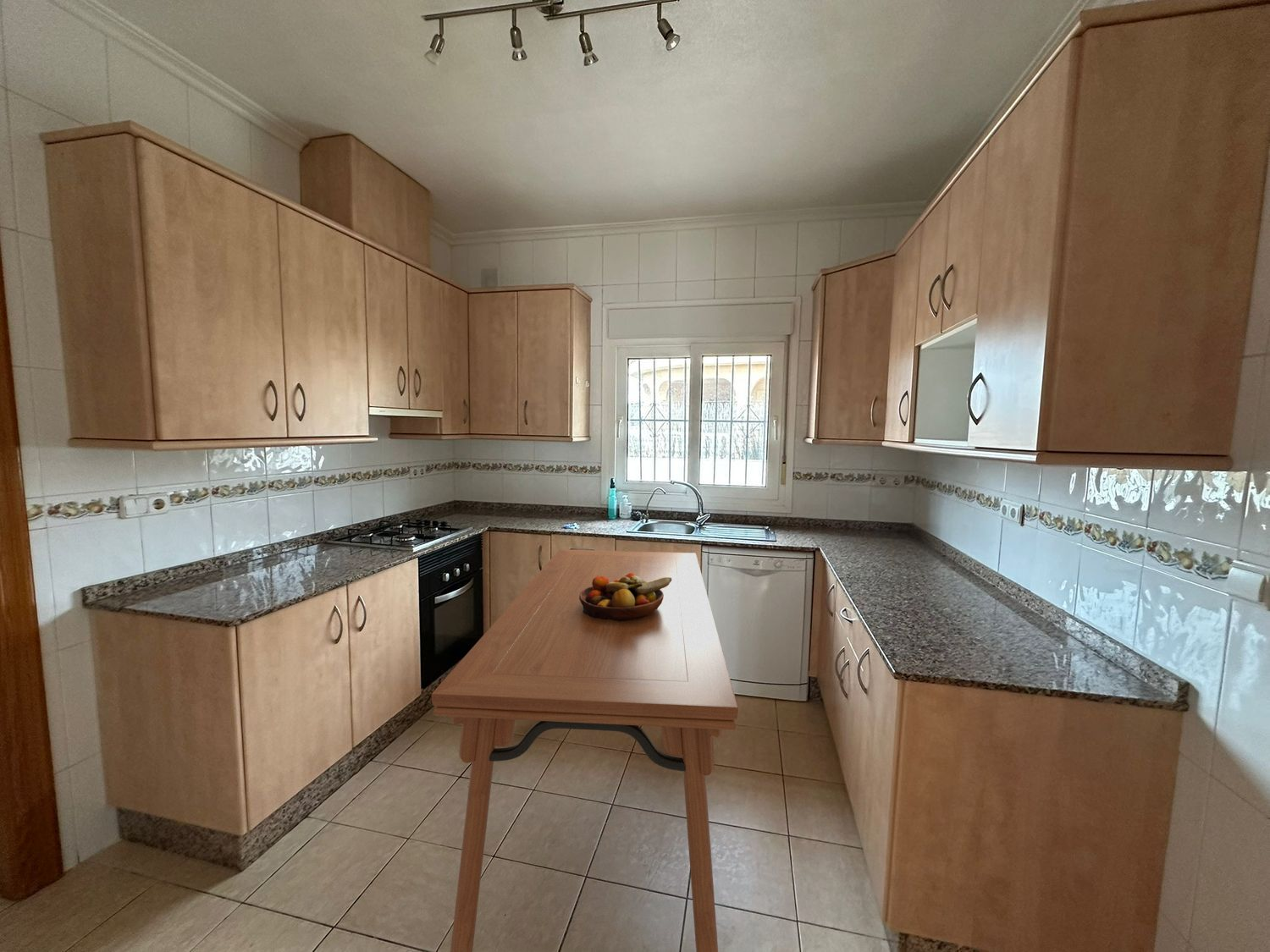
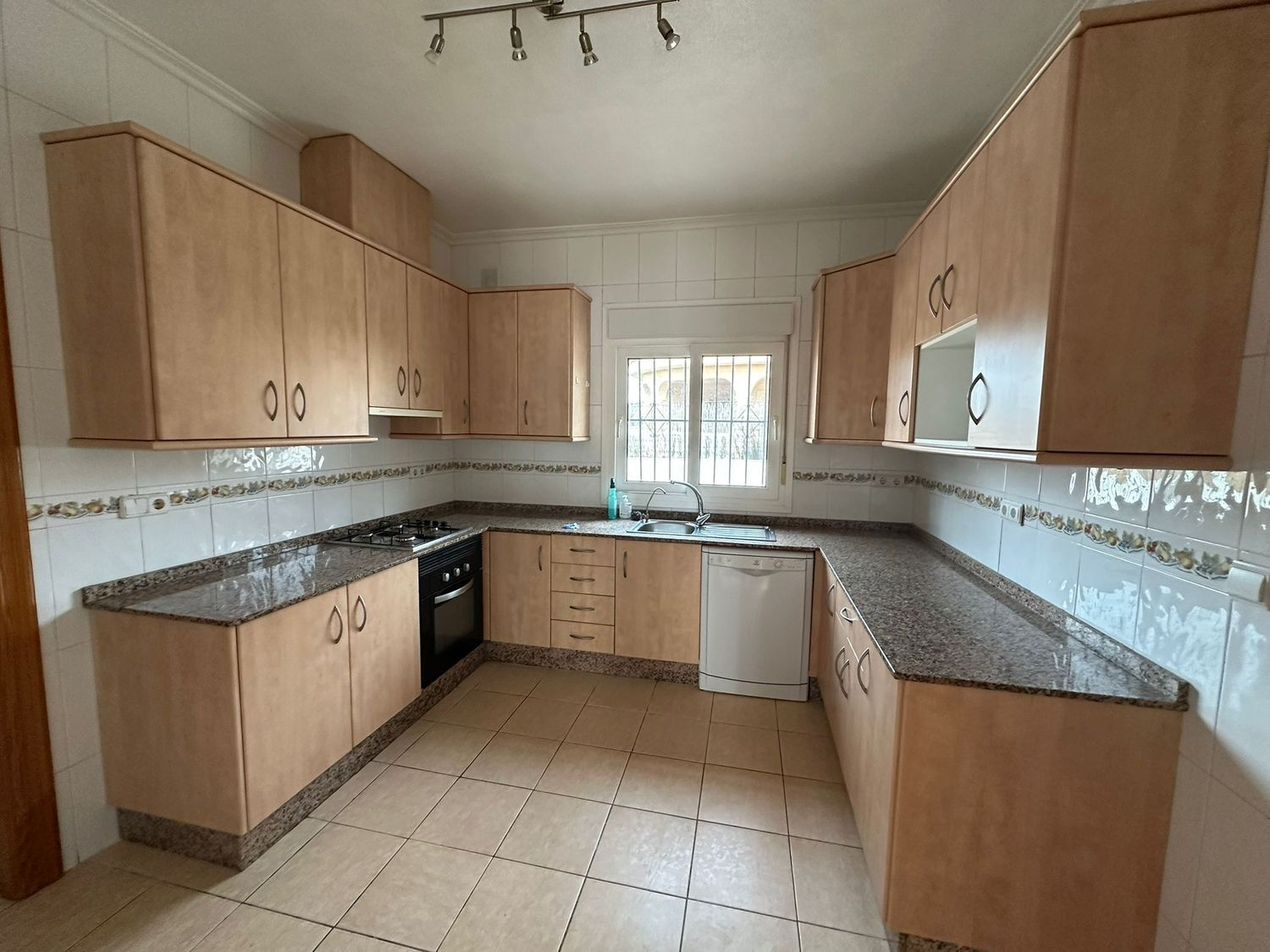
- fruit bowl (622, 589)
- dining table (611, 706)
